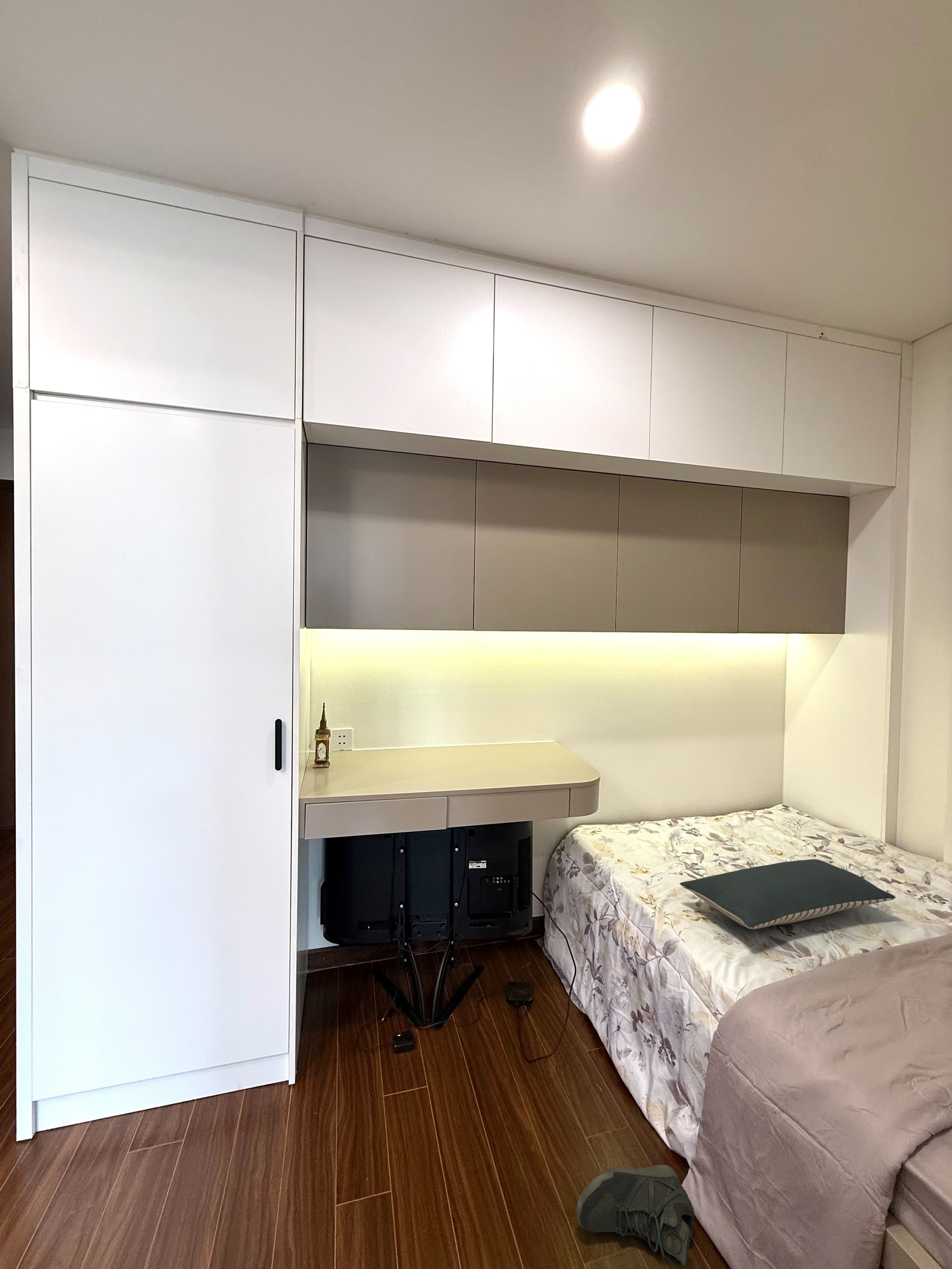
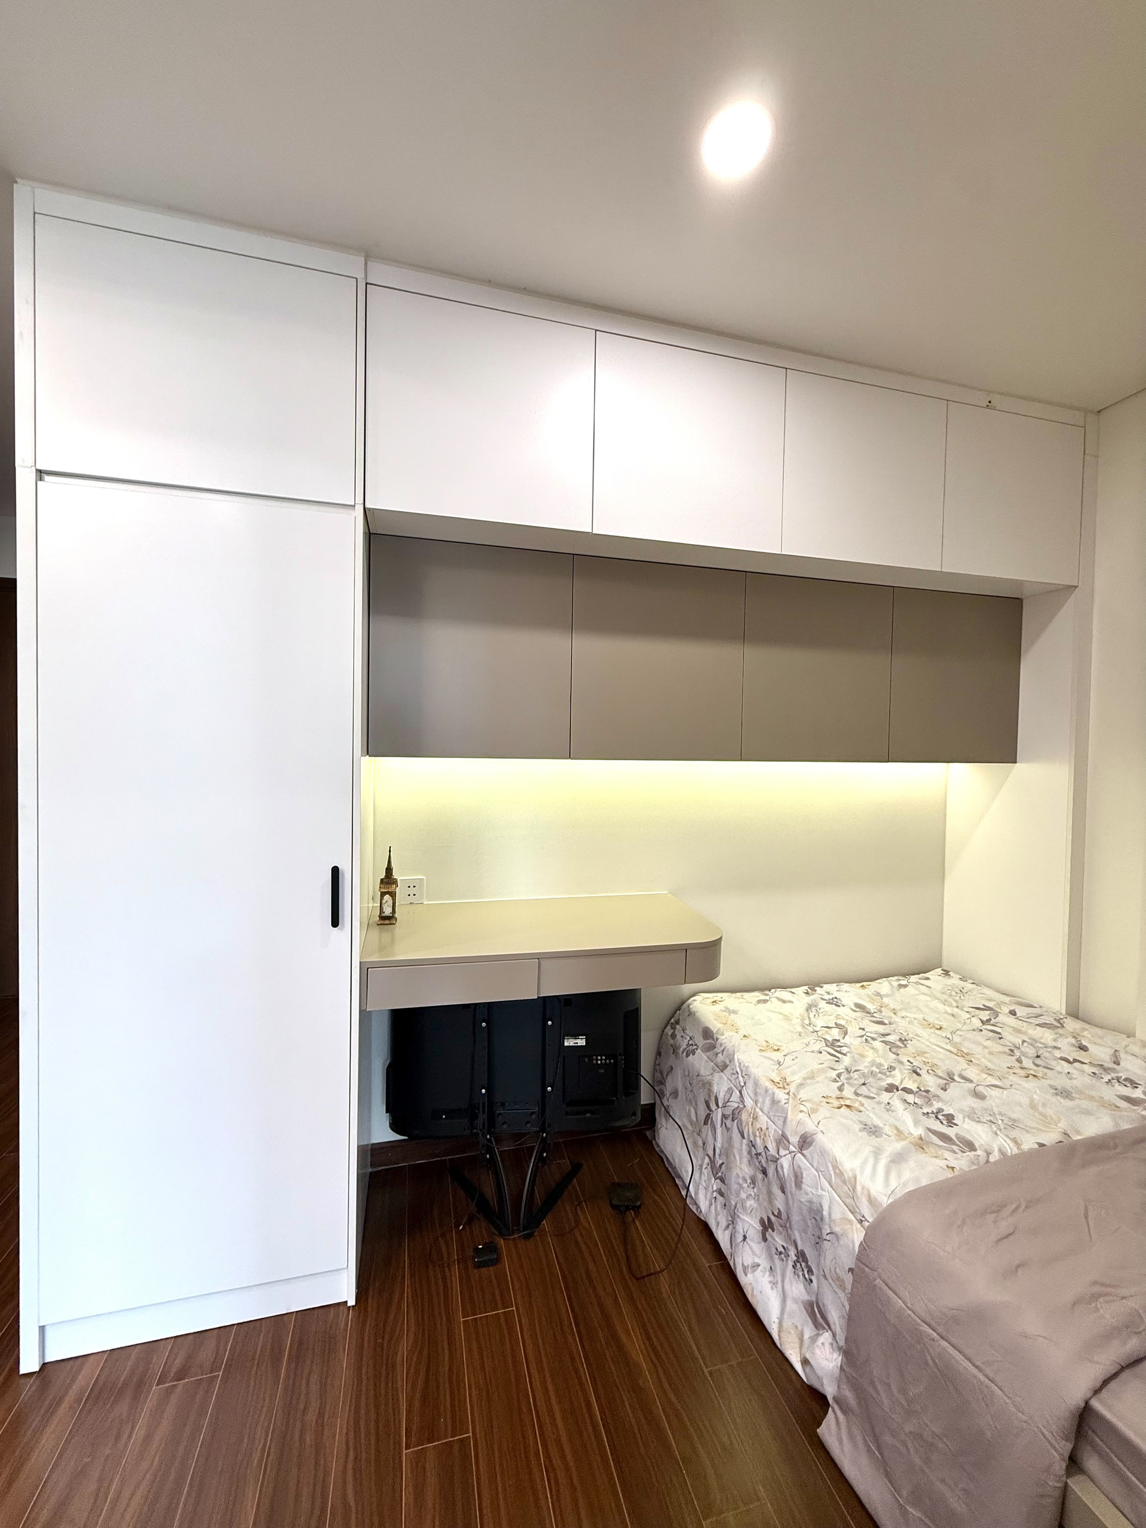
- pillow (785, 891)
- sneaker (641, 1217)
